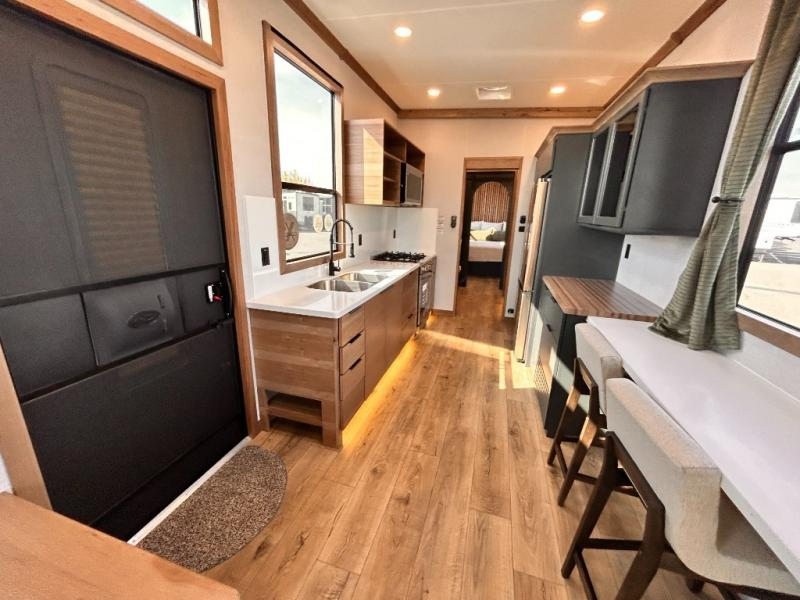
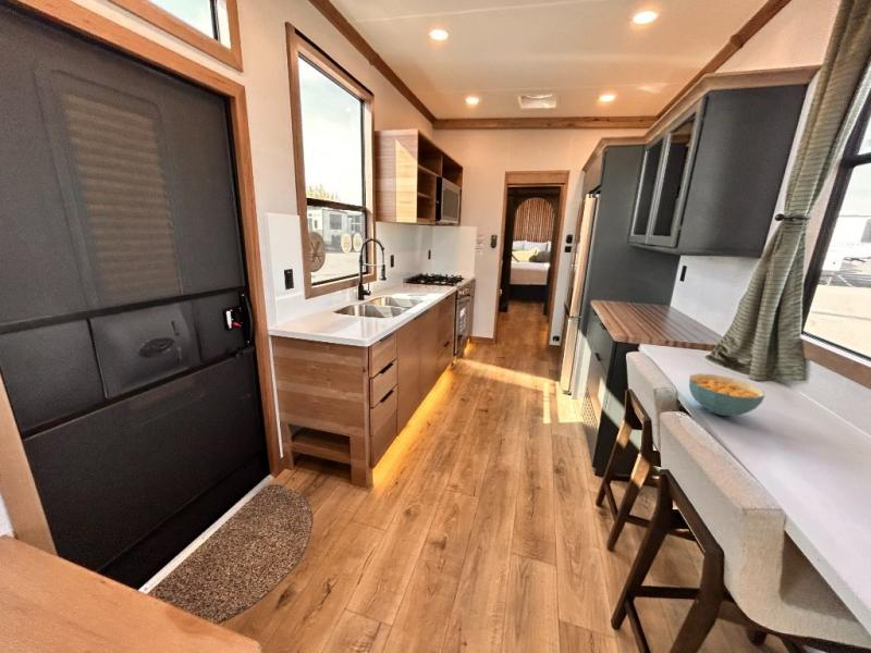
+ cereal bowl (721, 398)
